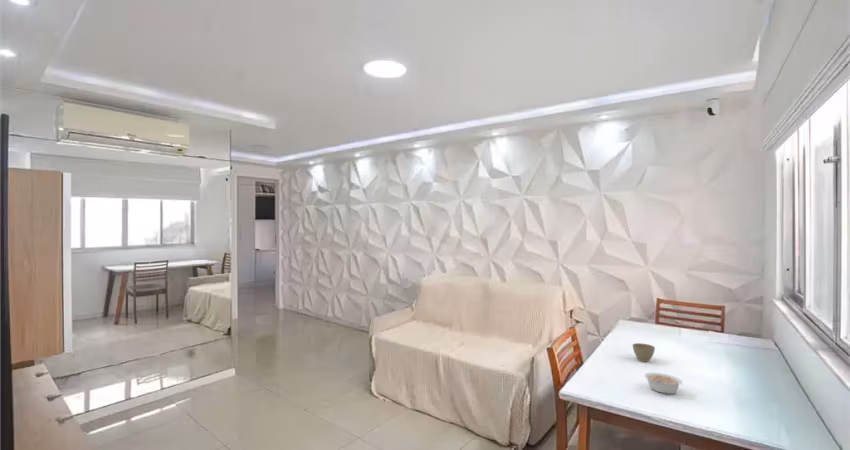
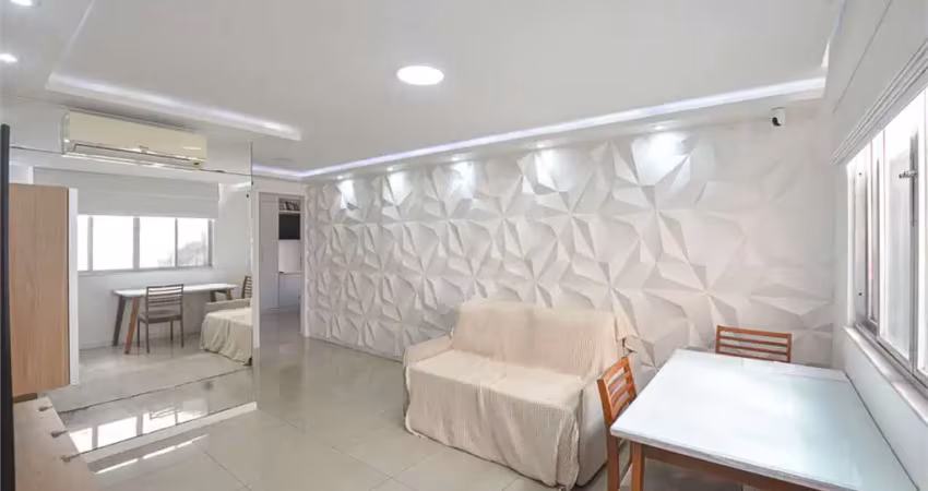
- legume (664, 383)
- flower pot (643, 353)
